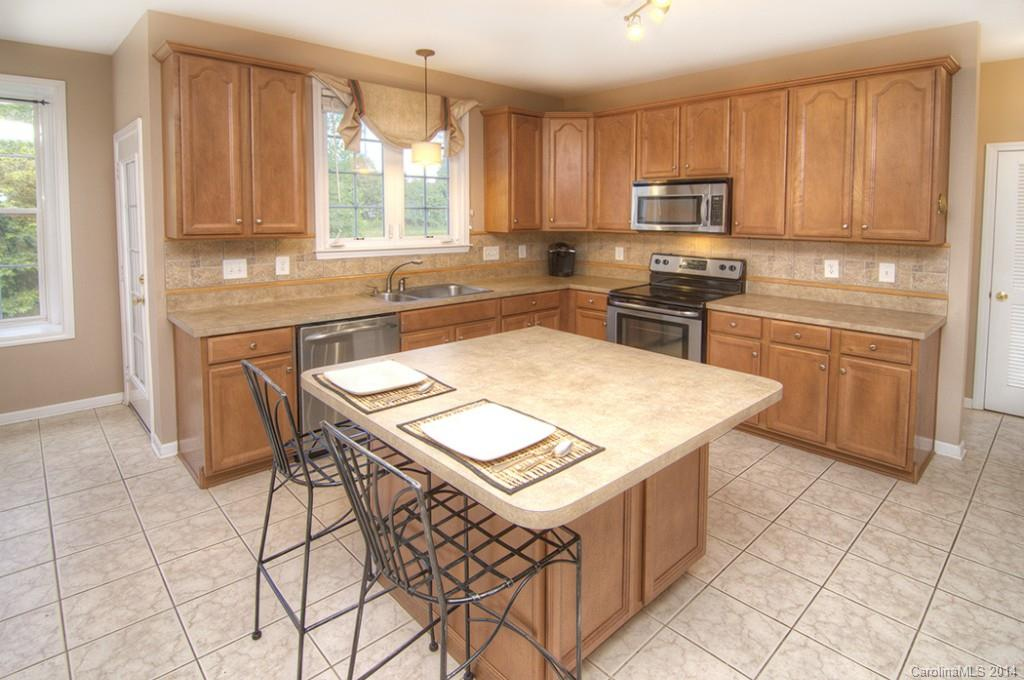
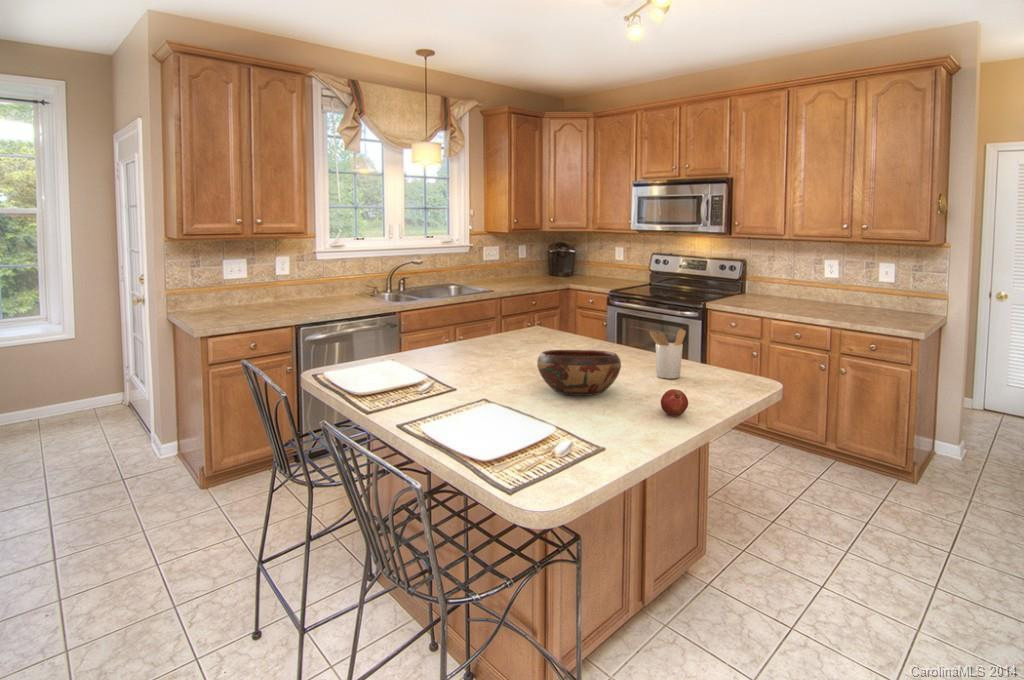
+ fruit (673, 402)
+ decorative bowl (578, 372)
+ utensil holder (665, 353)
